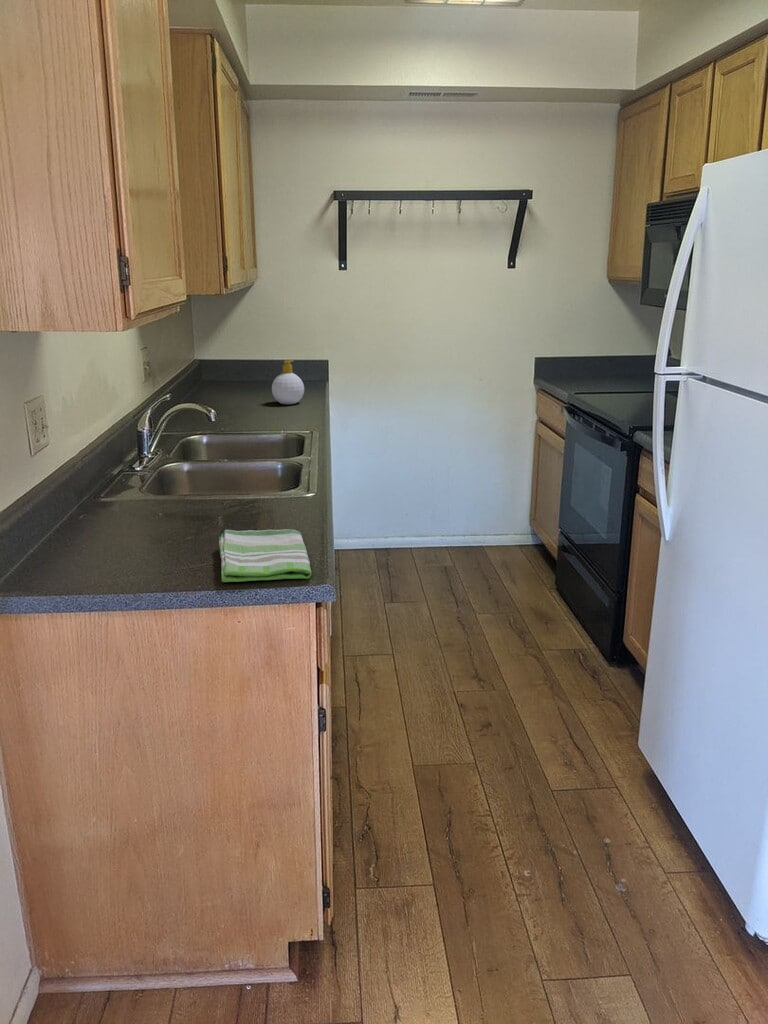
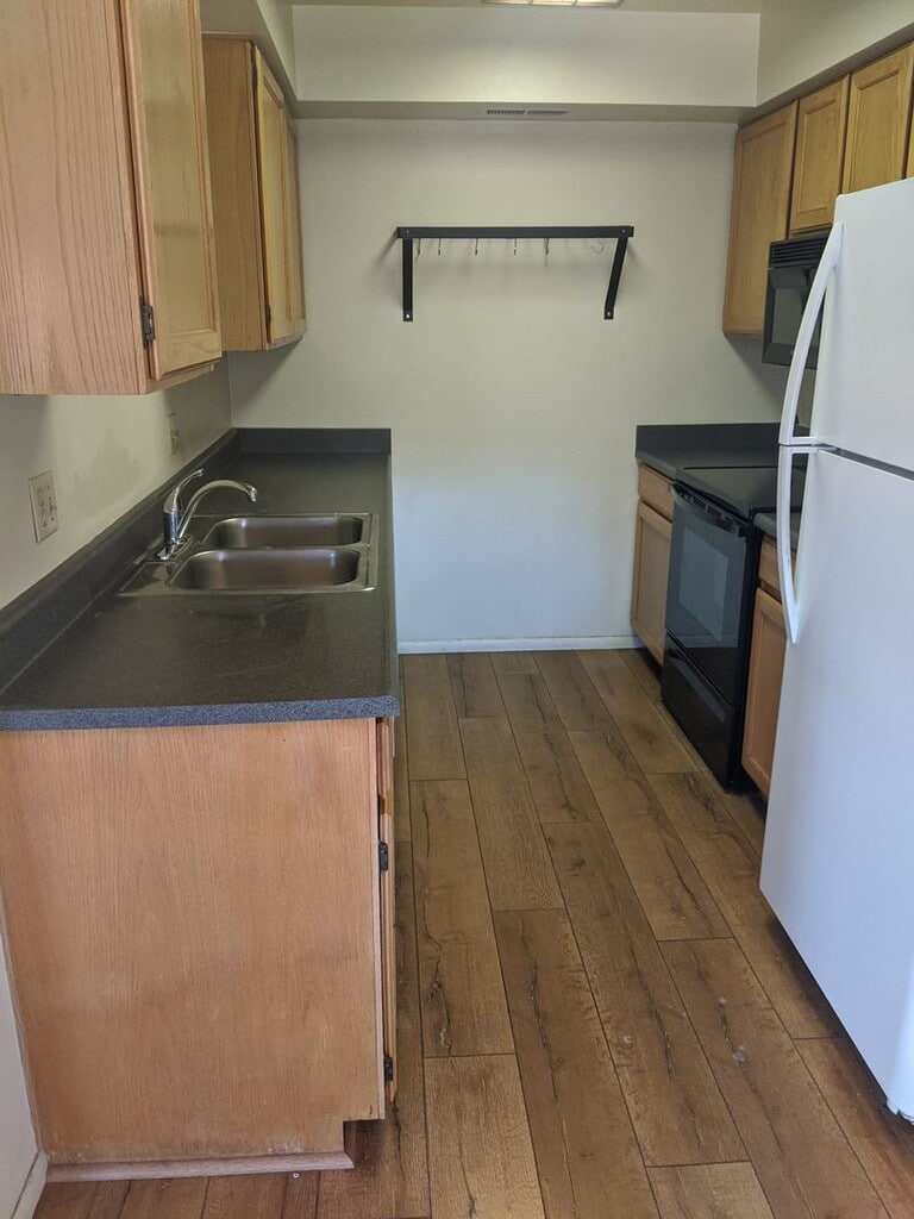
- dish towel (264, 552)
- soap bottle (287, 382)
